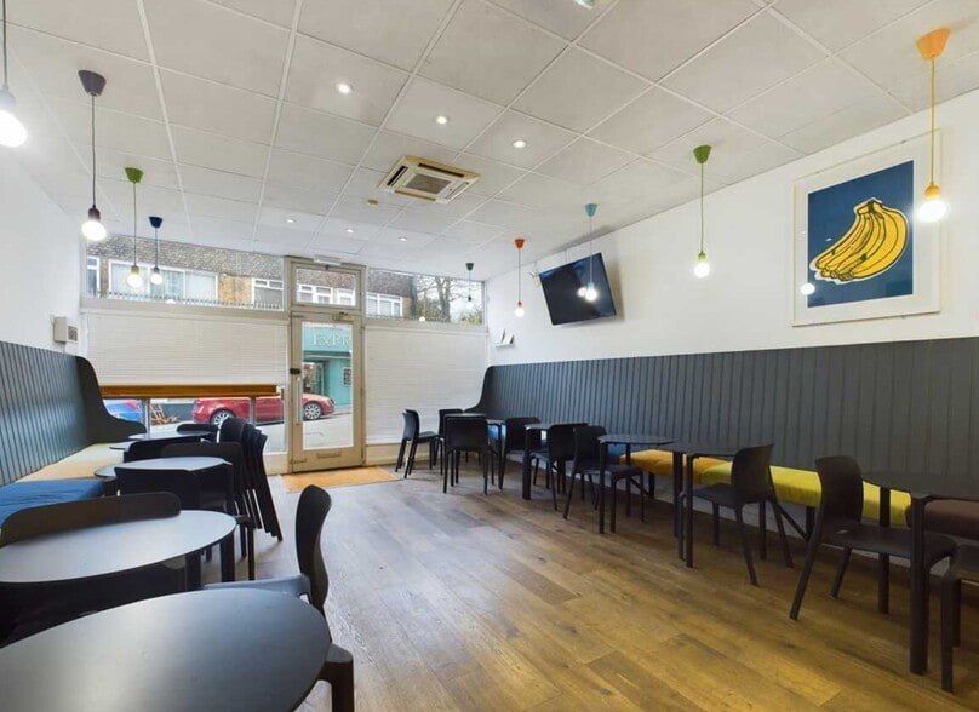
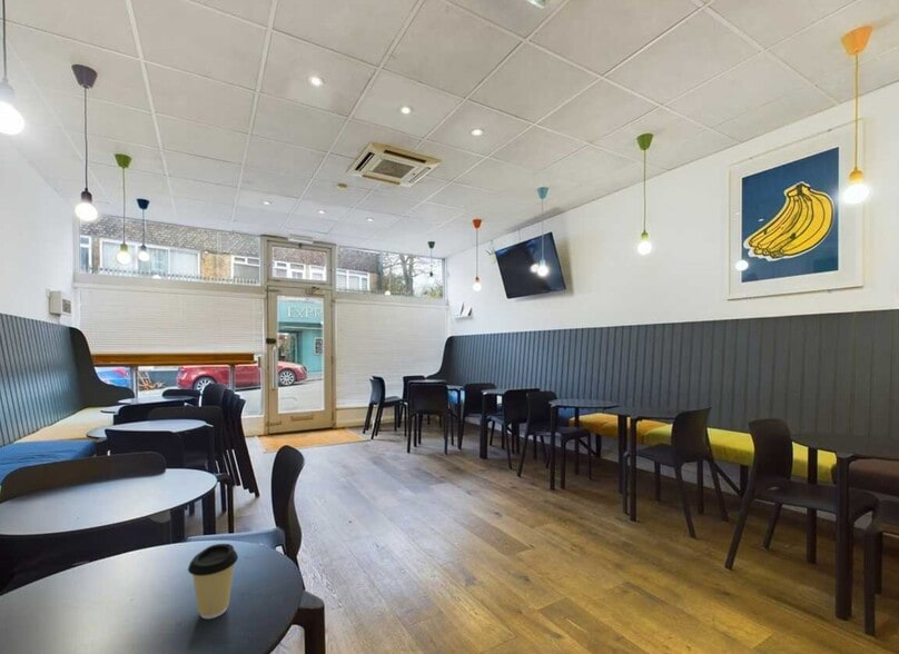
+ coffee cup (214, 582)
